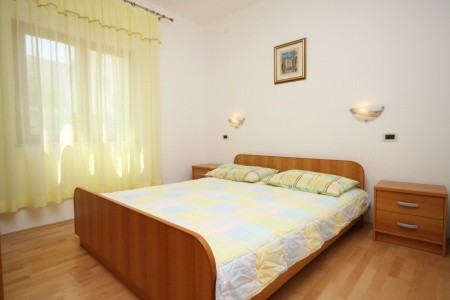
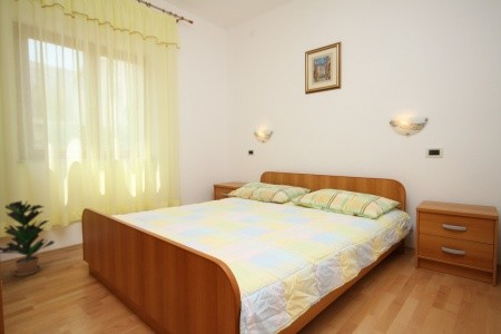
+ potted plant (24, 236)
